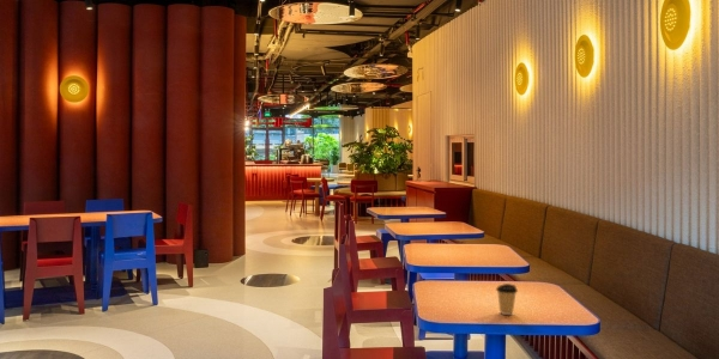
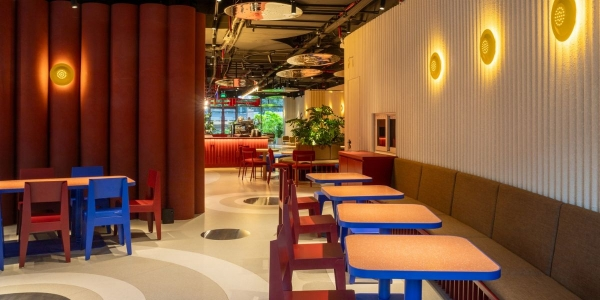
- coffee cup (506, 299)
